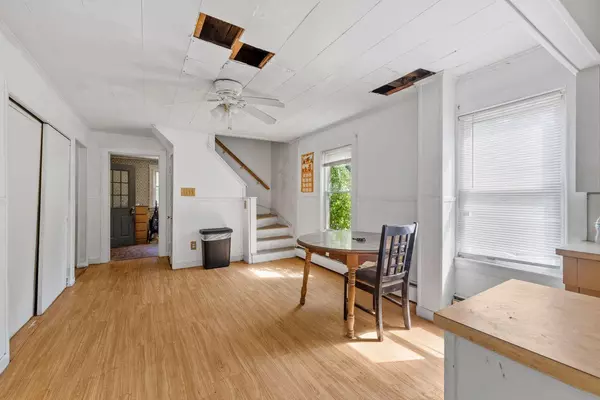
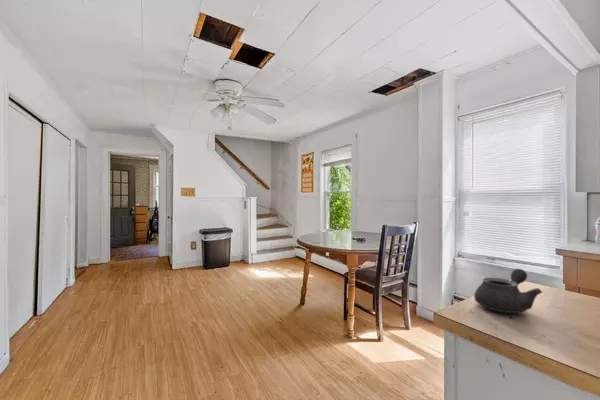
+ teapot (509, 289)
